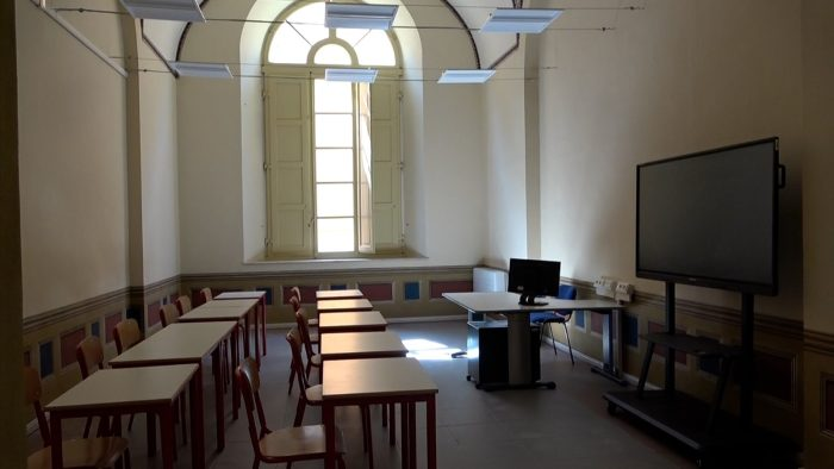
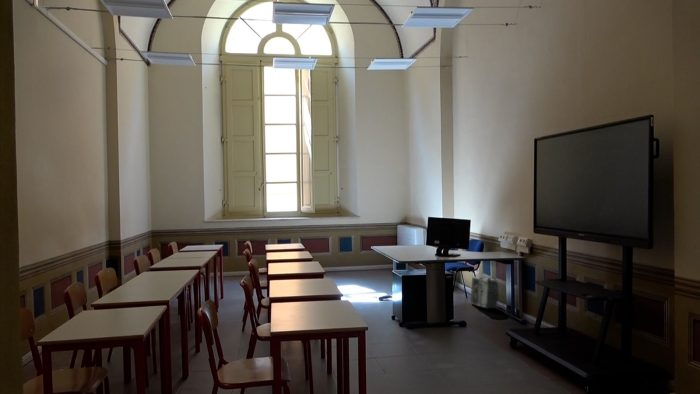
+ pouch (484, 291)
